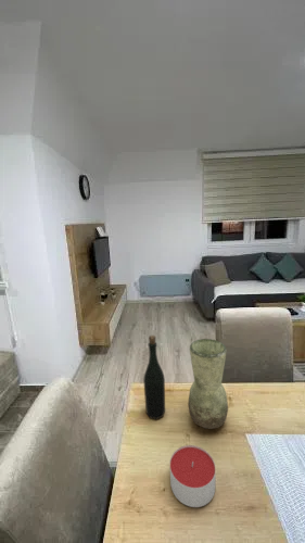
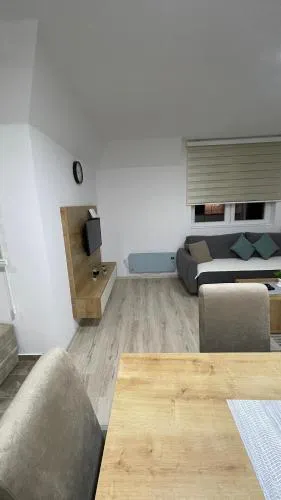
- candle (192, 472)
- bottle (153, 375)
- vase (207, 383)
